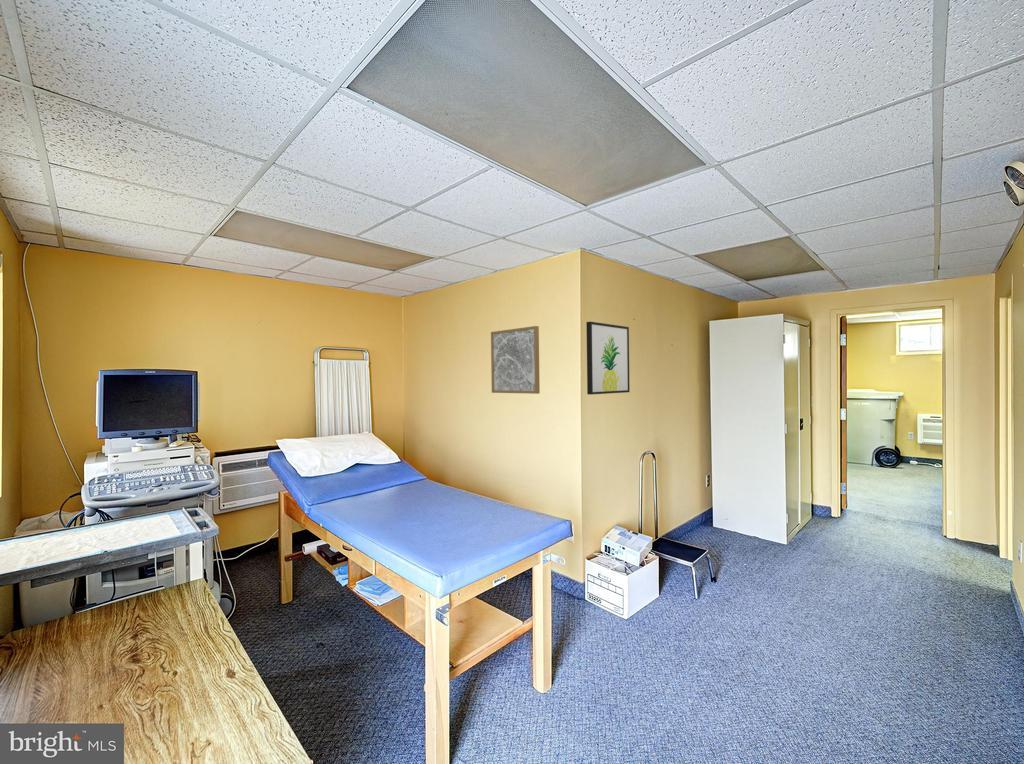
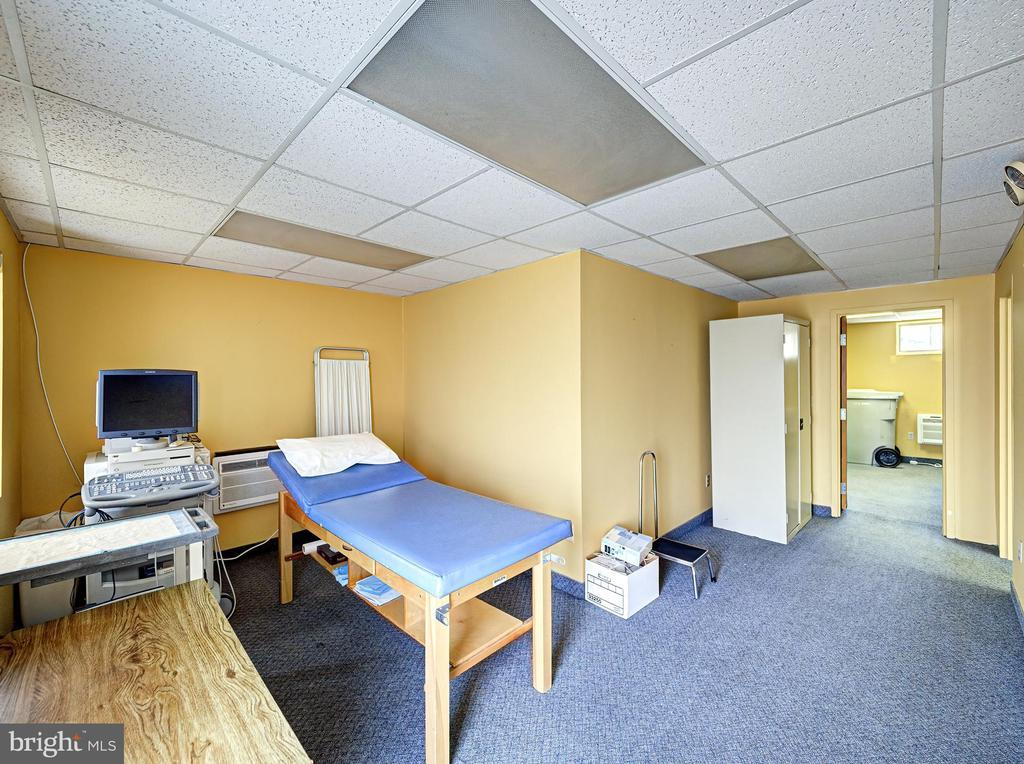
- wall art (514, 361)
- wall art (609, 358)
